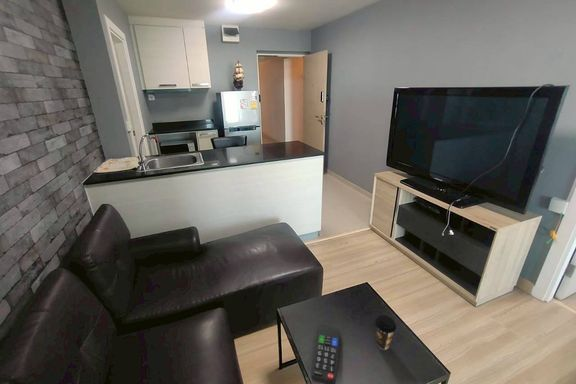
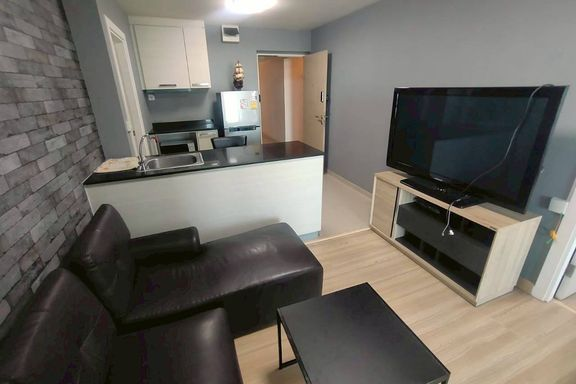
- remote control (326, 353)
- coffee cup (384, 333)
